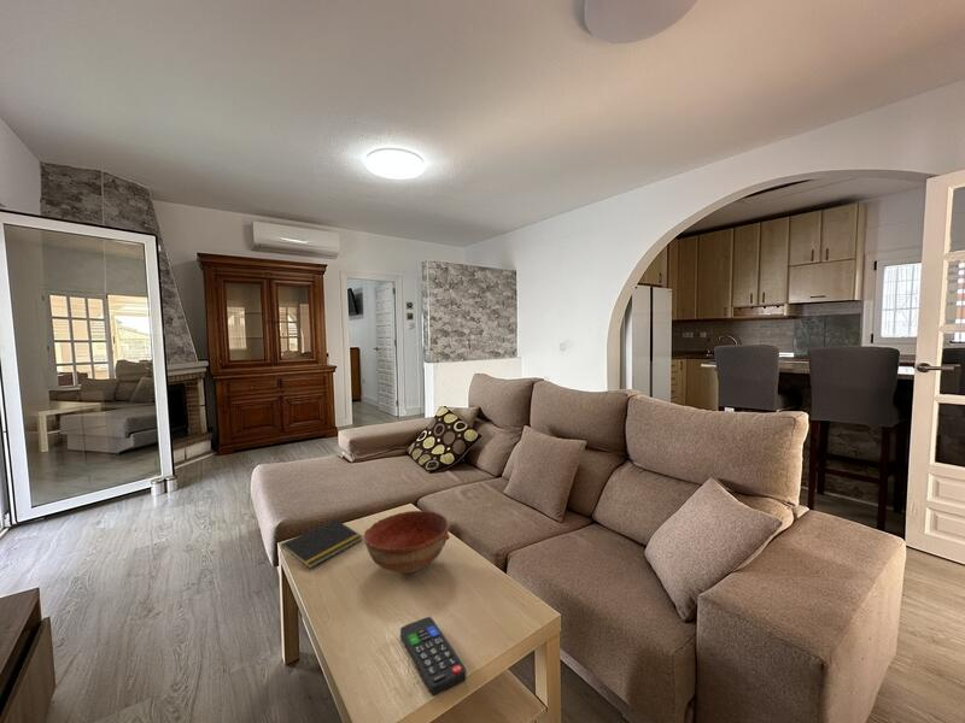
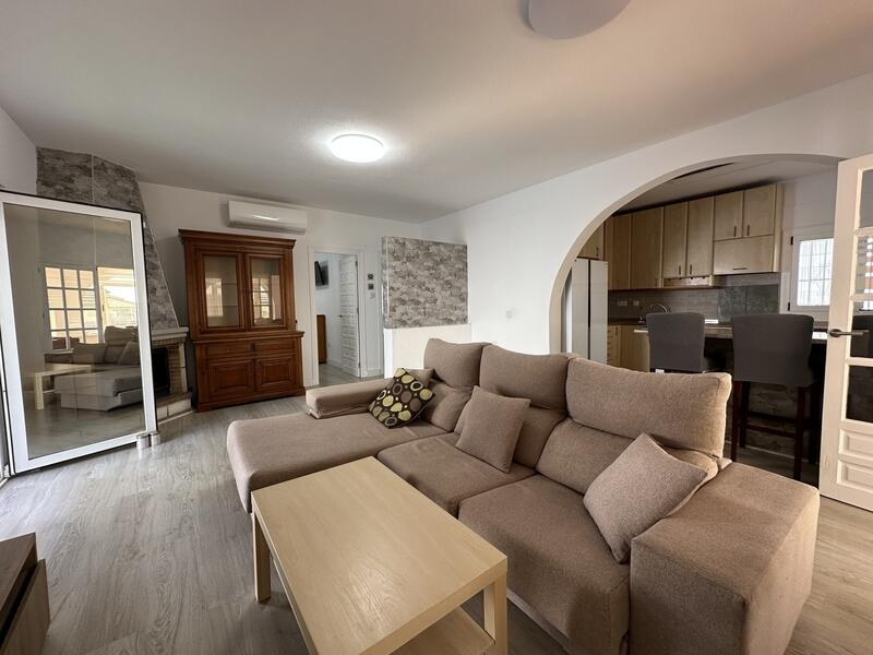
- remote control (431, 651)
- notepad (323, 541)
- bowl (407, 546)
